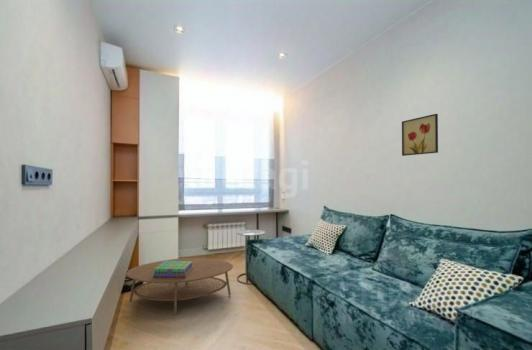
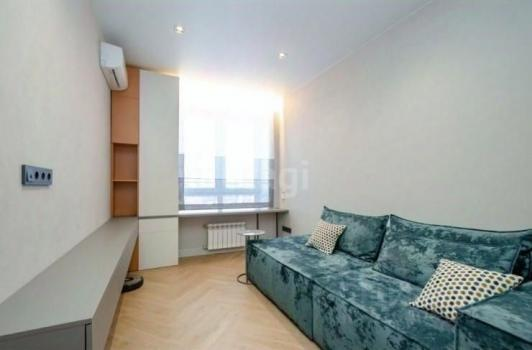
- stack of books (174, 268)
- coffee table (181, 282)
- wall art (419, 136)
